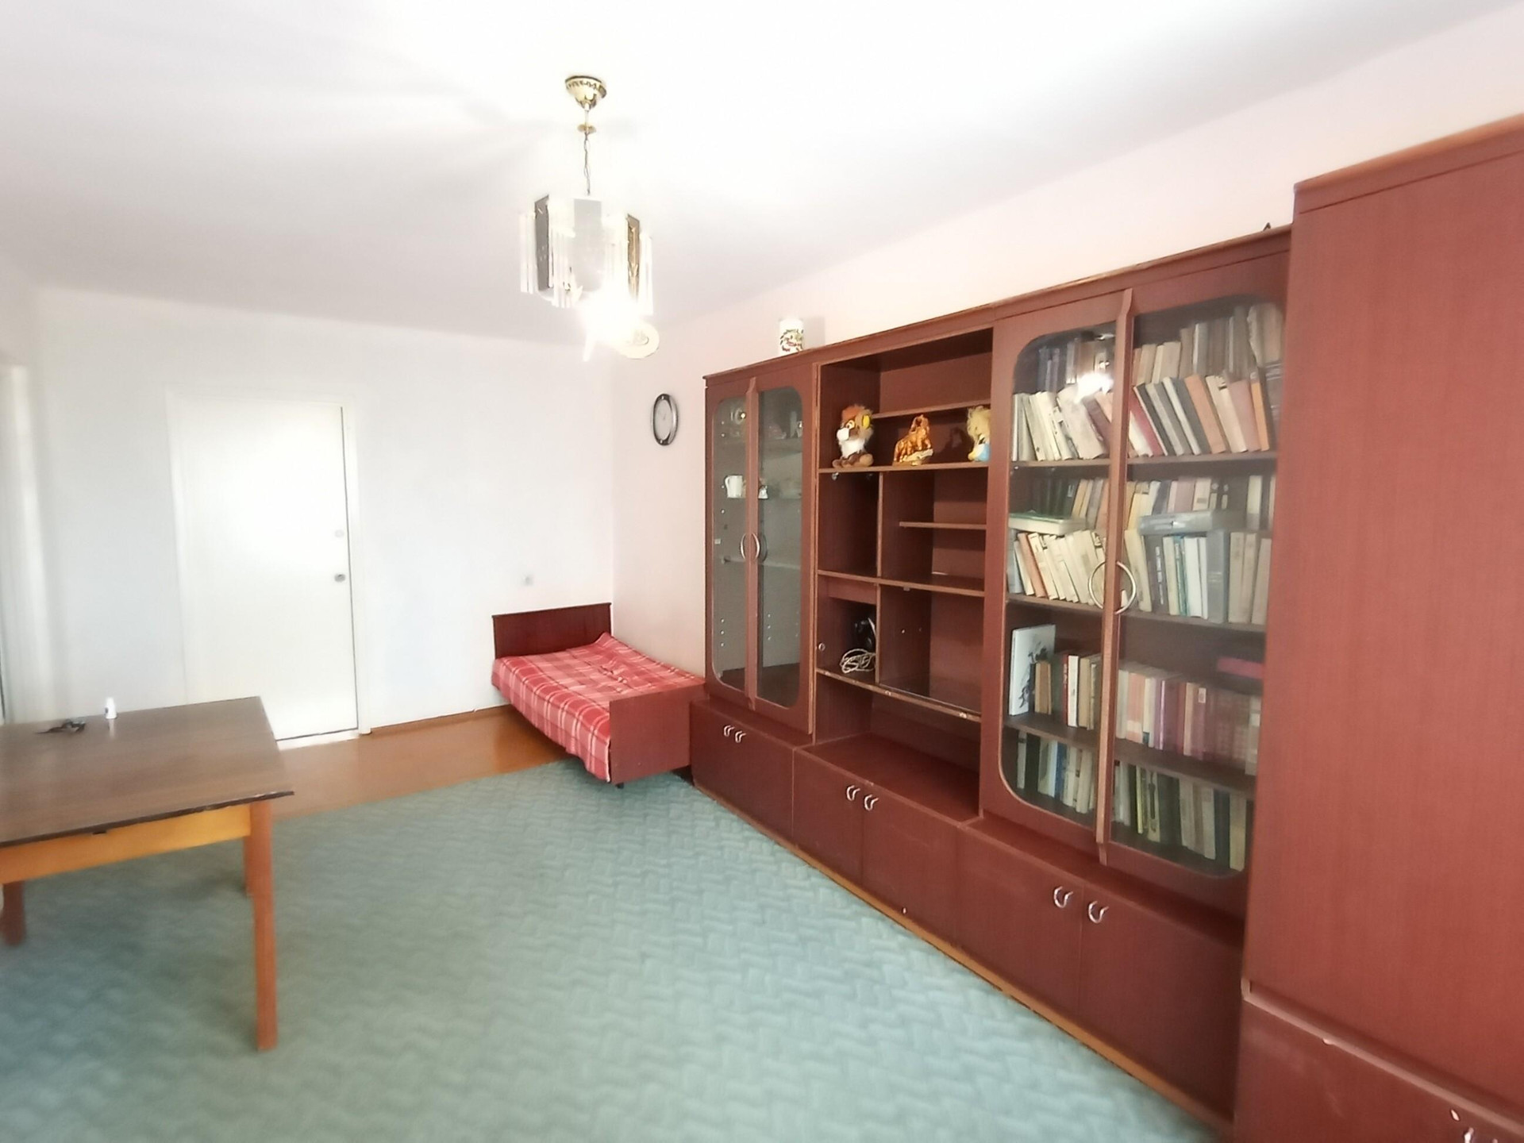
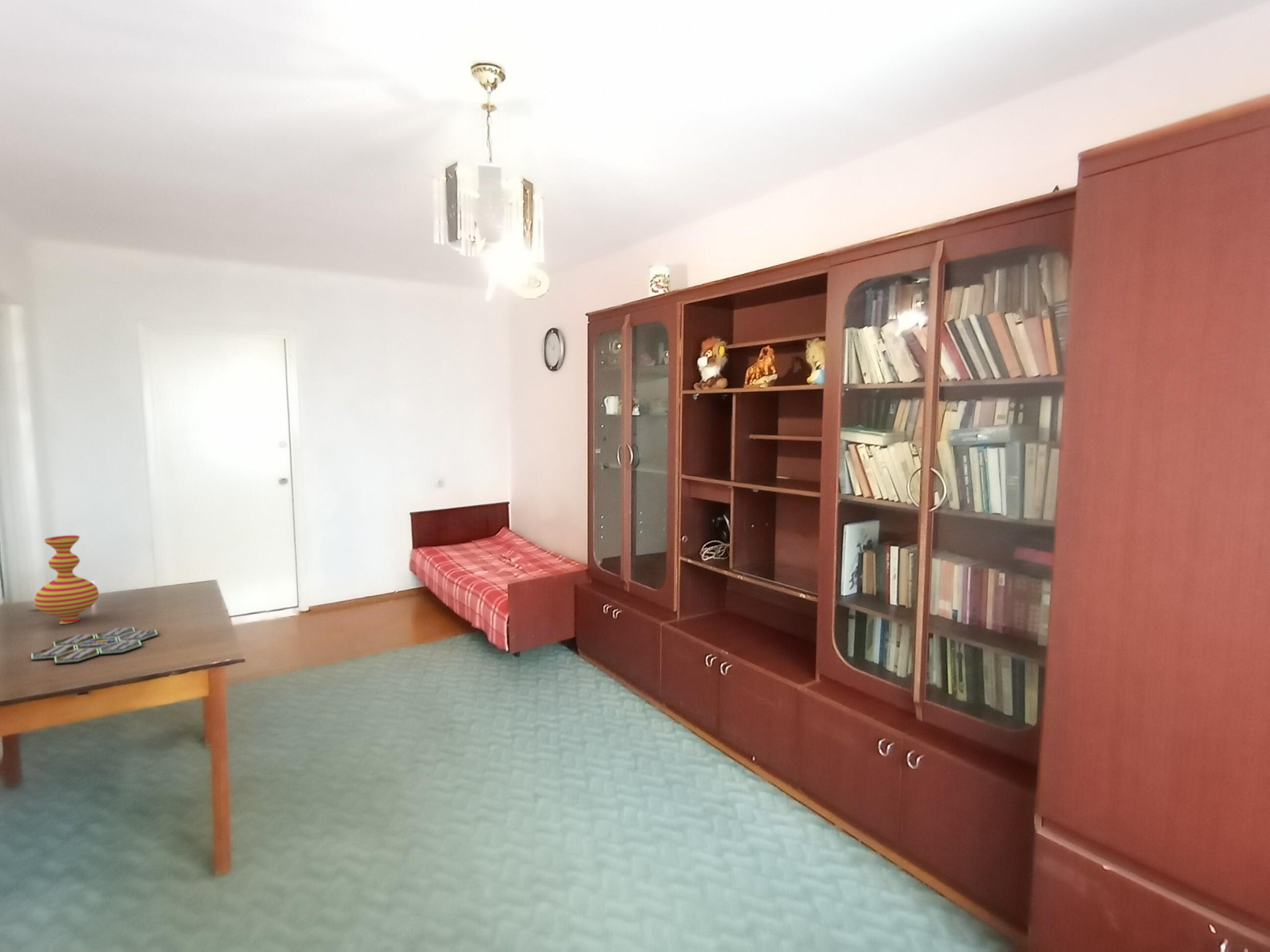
+ board game (97, 643)
+ vase (65, 579)
